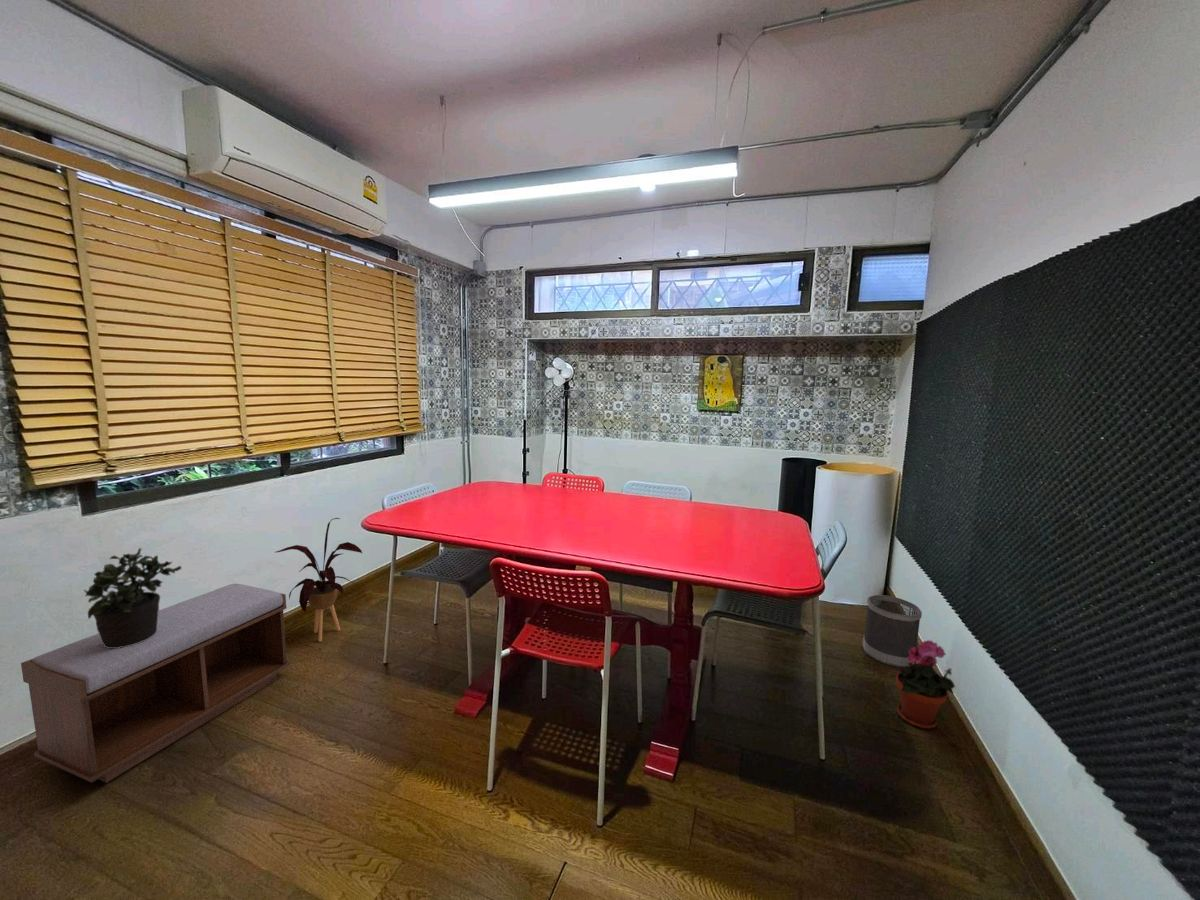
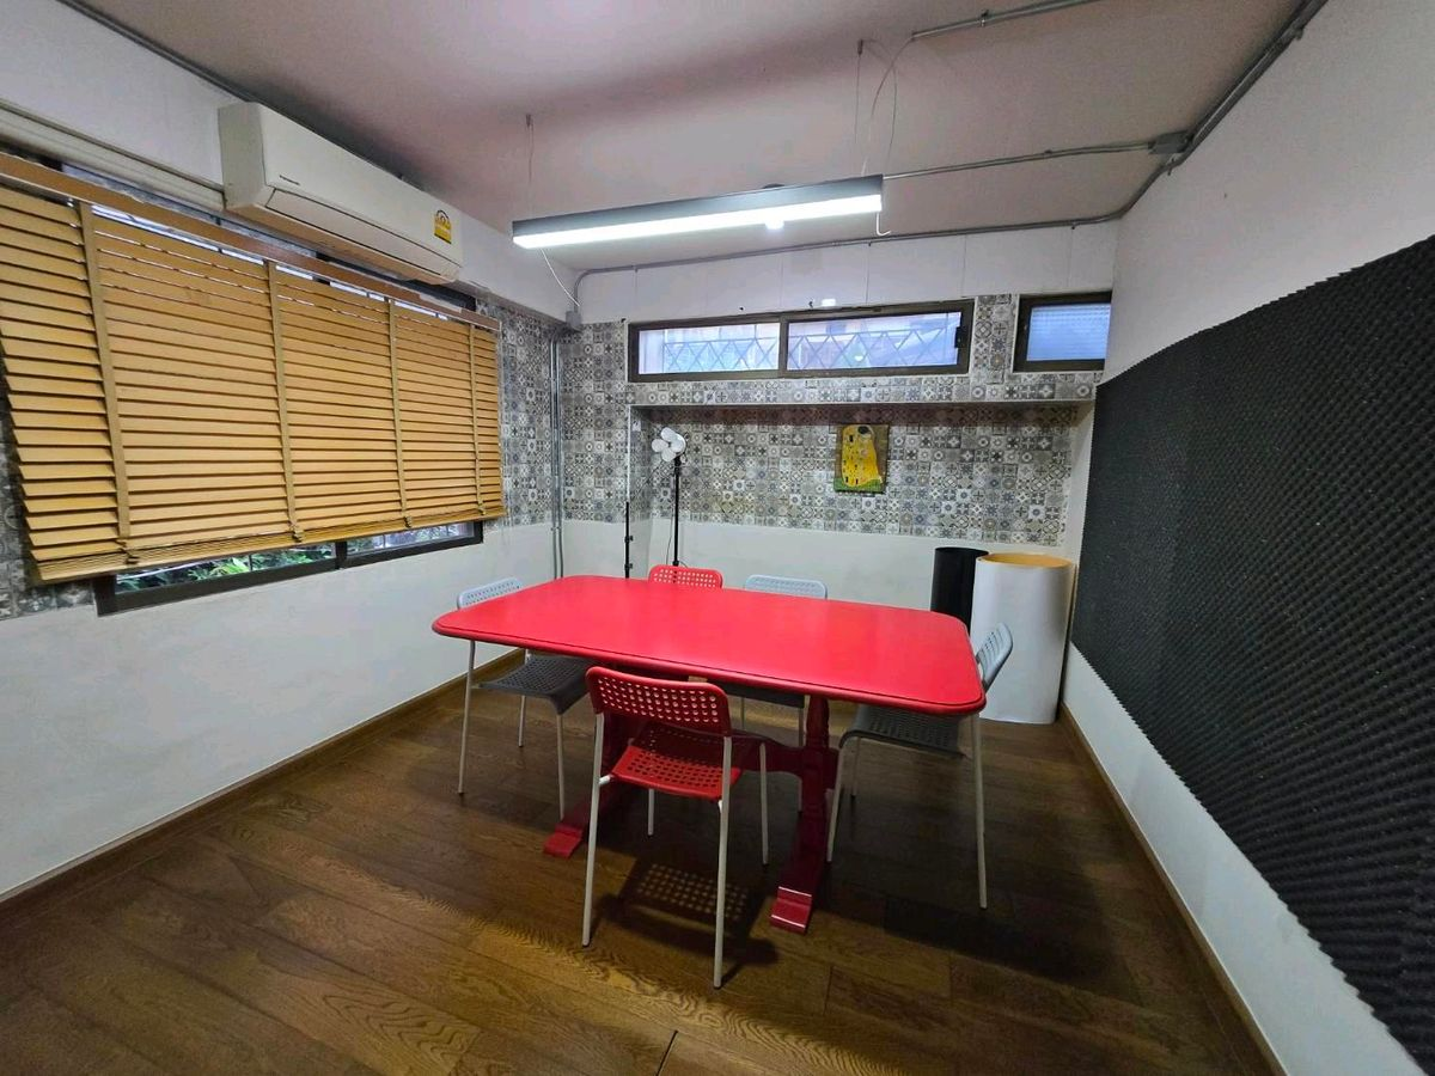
- wastebasket (891, 629)
- house plant (318, 580)
- potted plant (132, 594)
- potted plant (923, 679)
- bench (178, 666)
